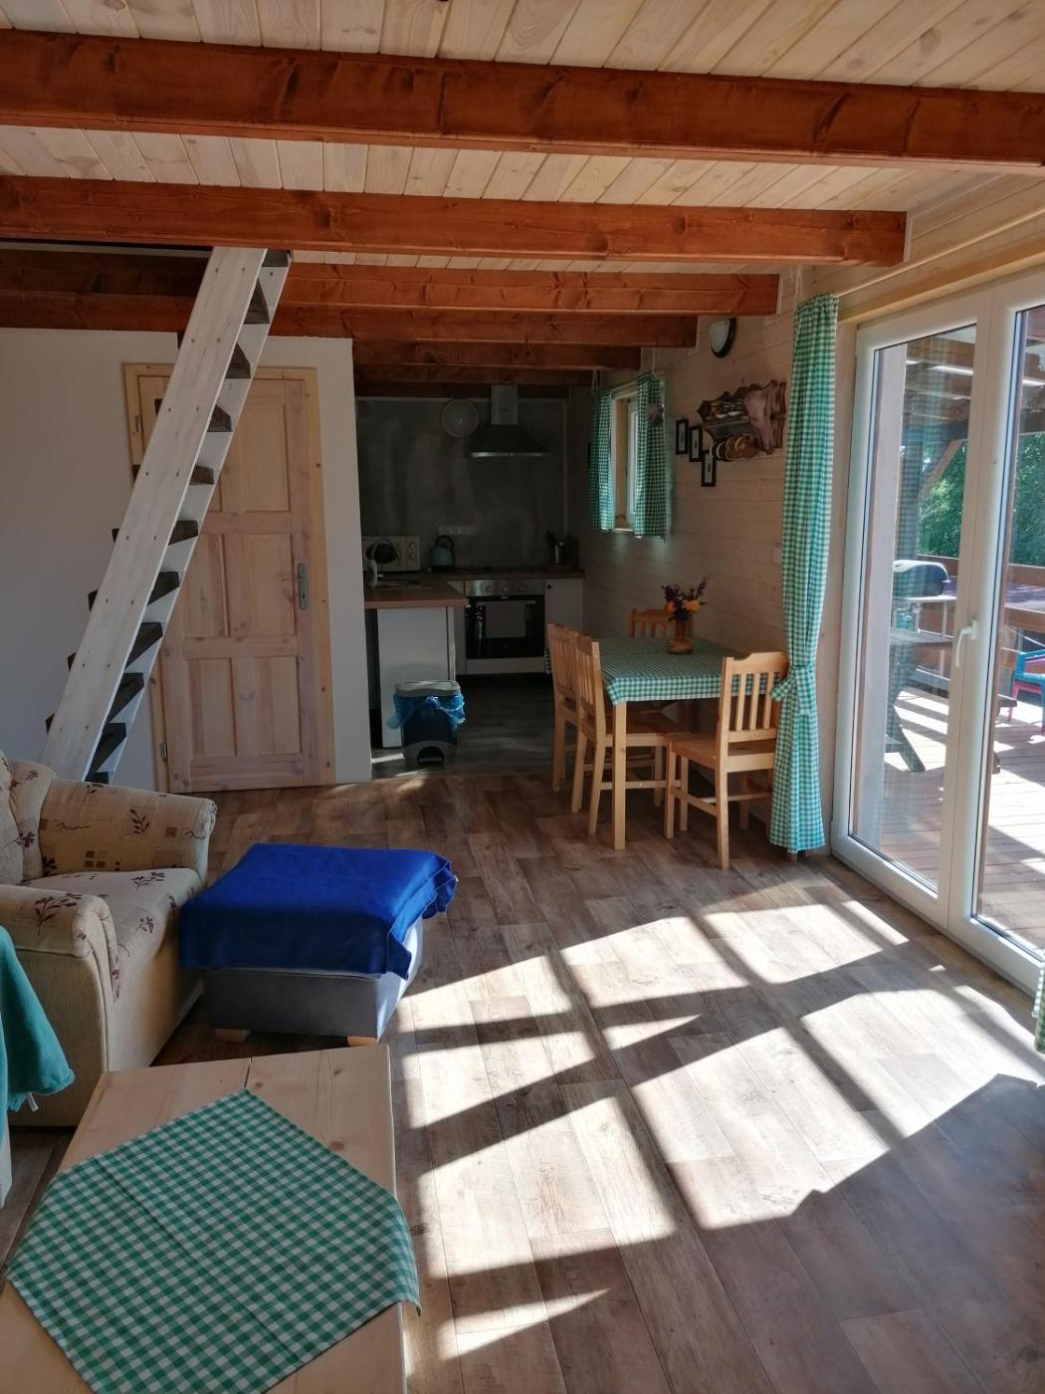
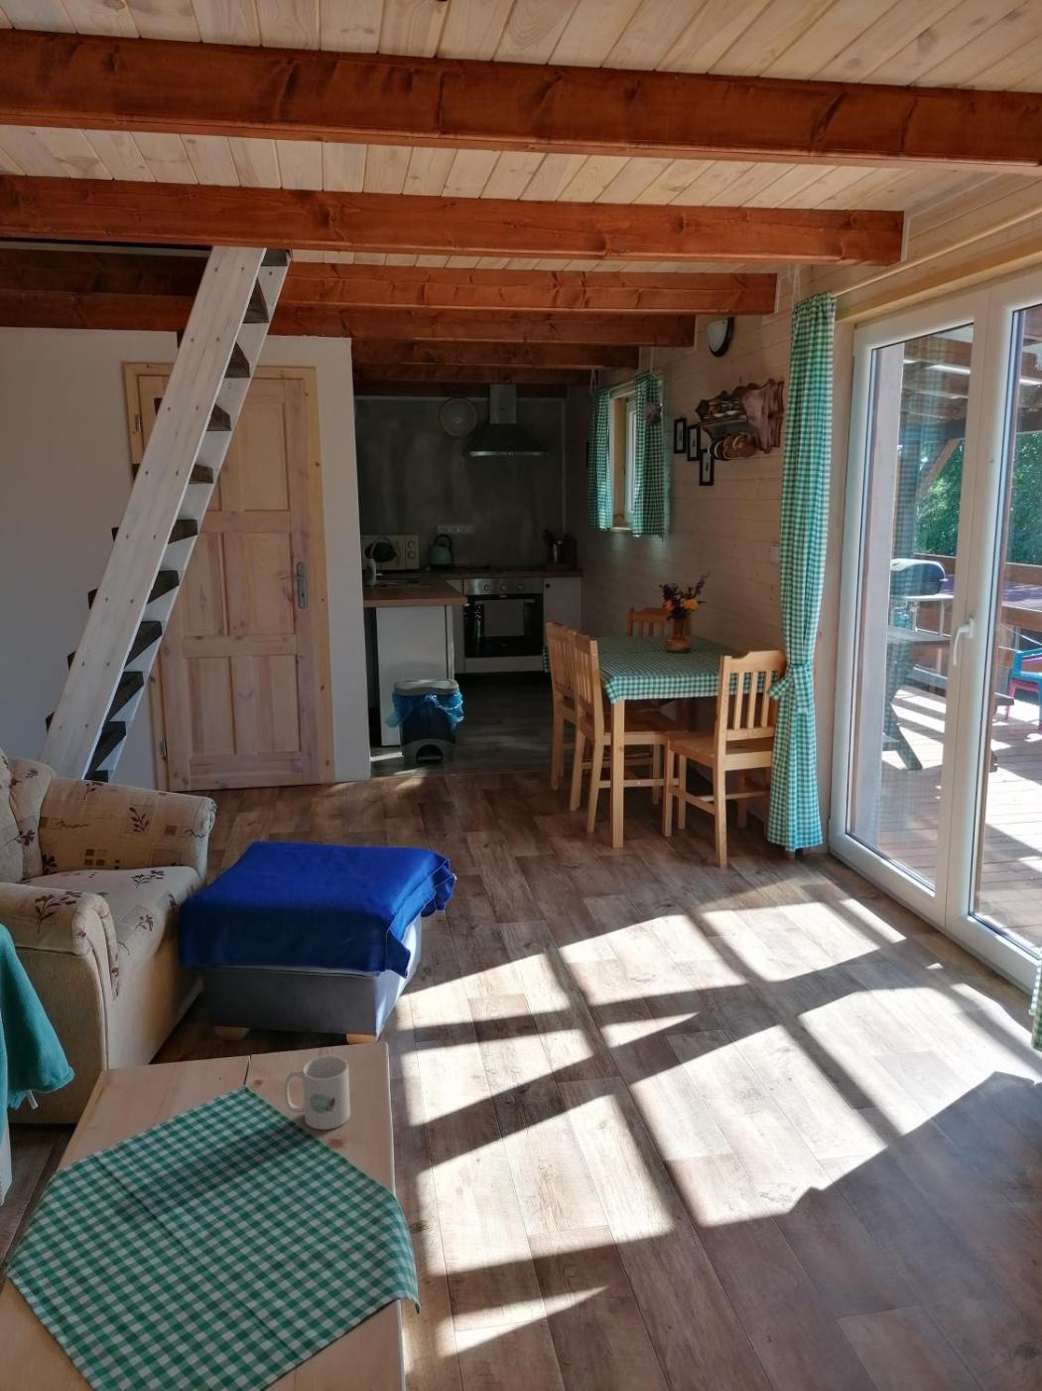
+ mug (316, 1092)
